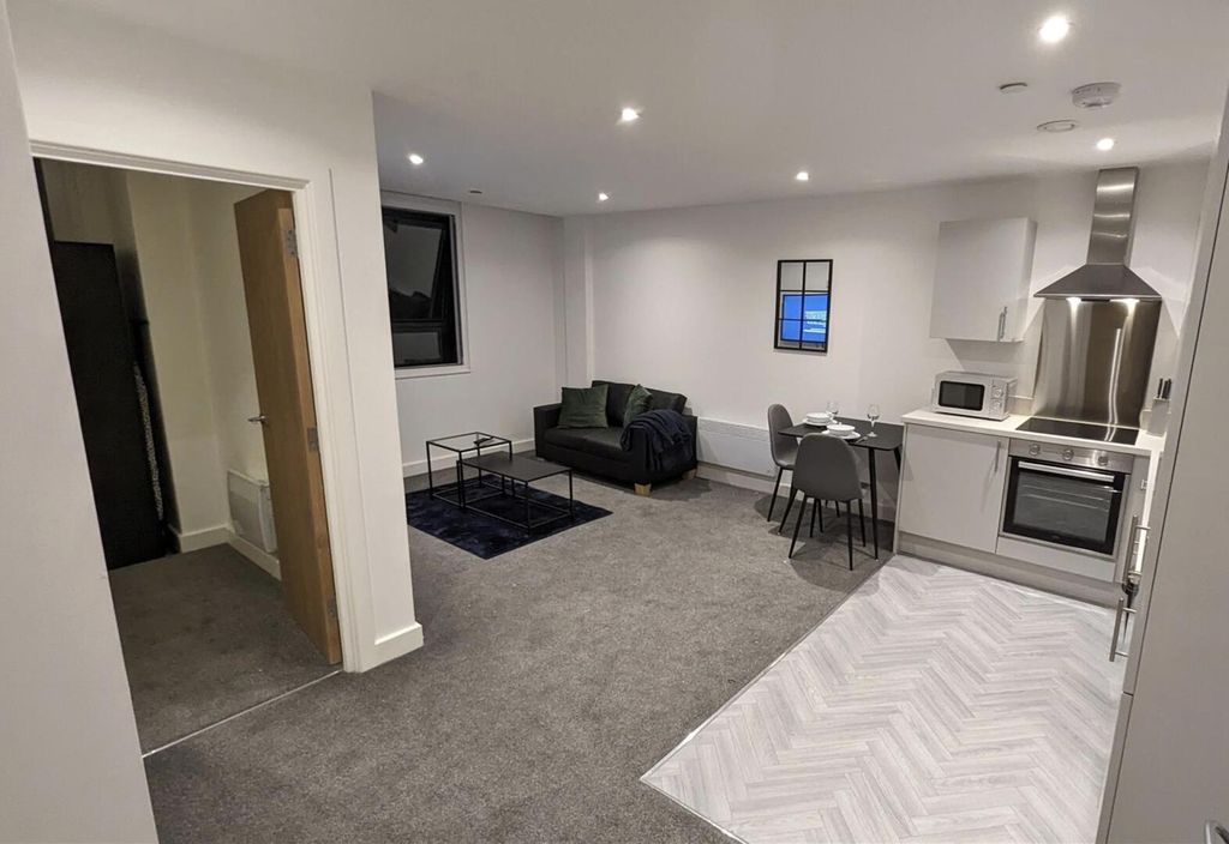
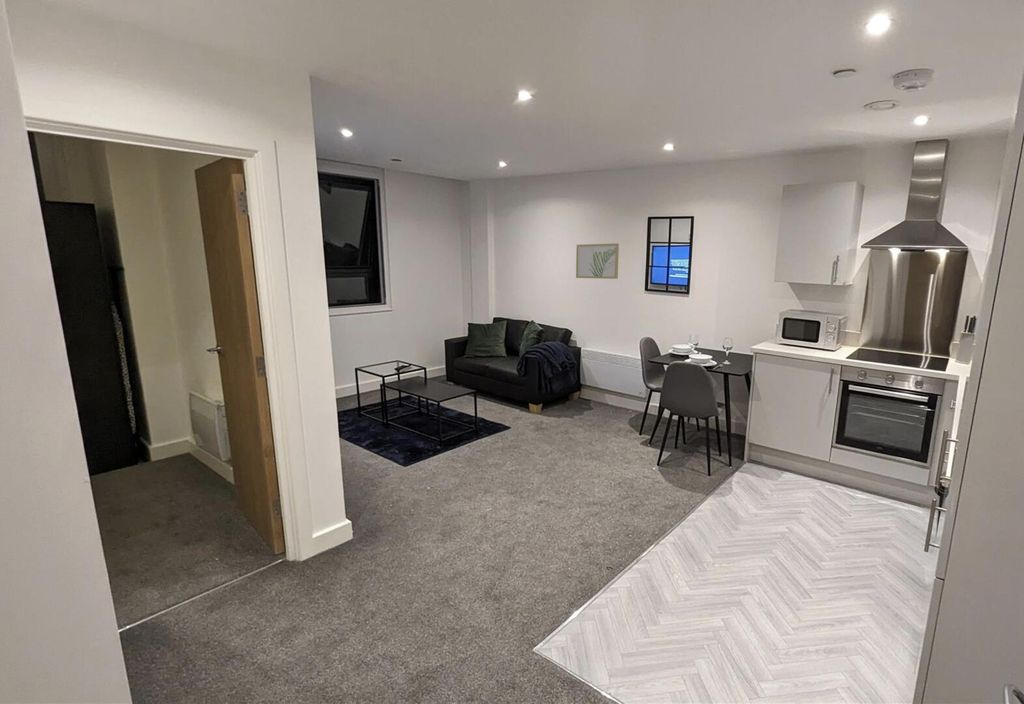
+ wall art (596, 261)
